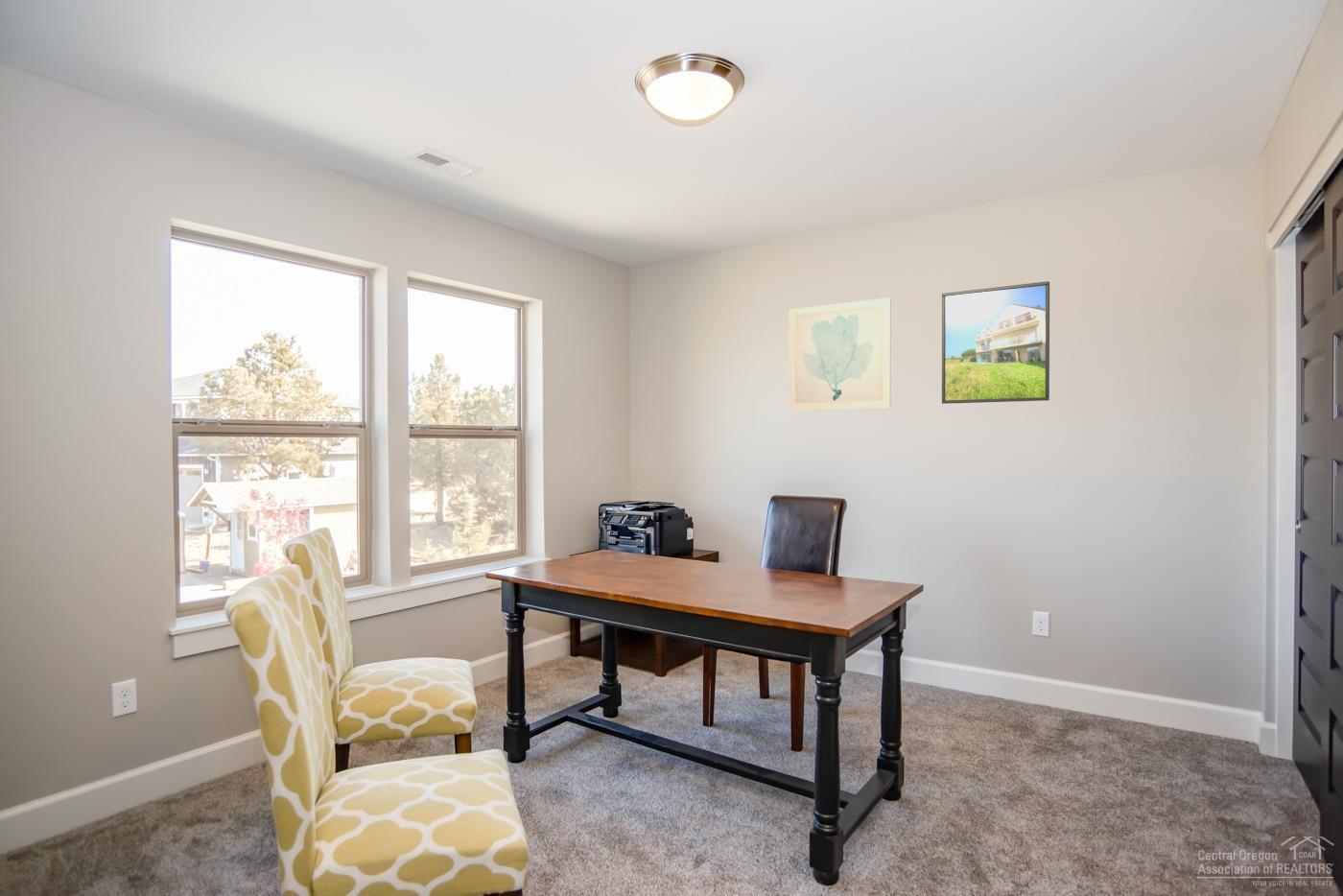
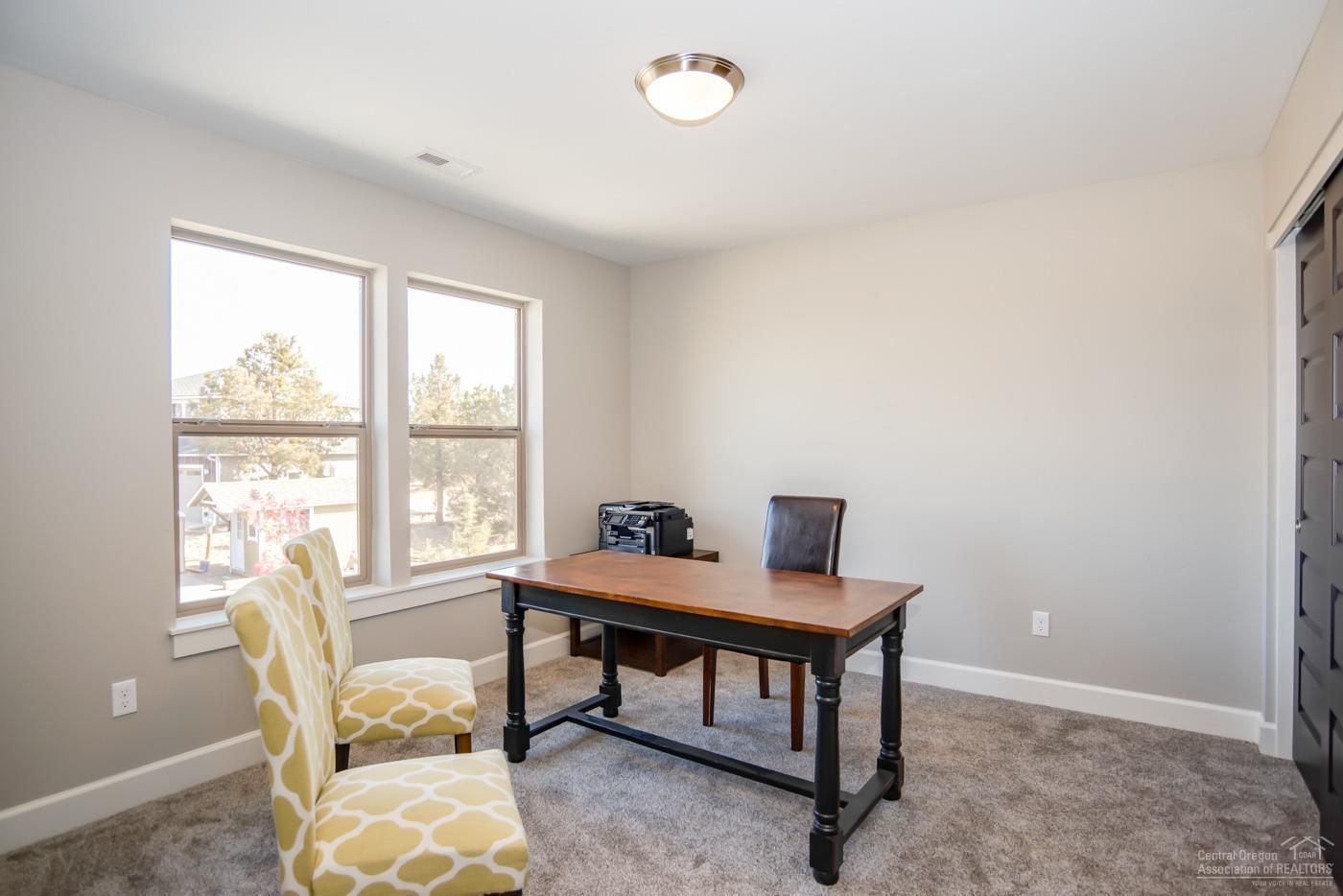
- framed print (993, 344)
- wall art (837, 356)
